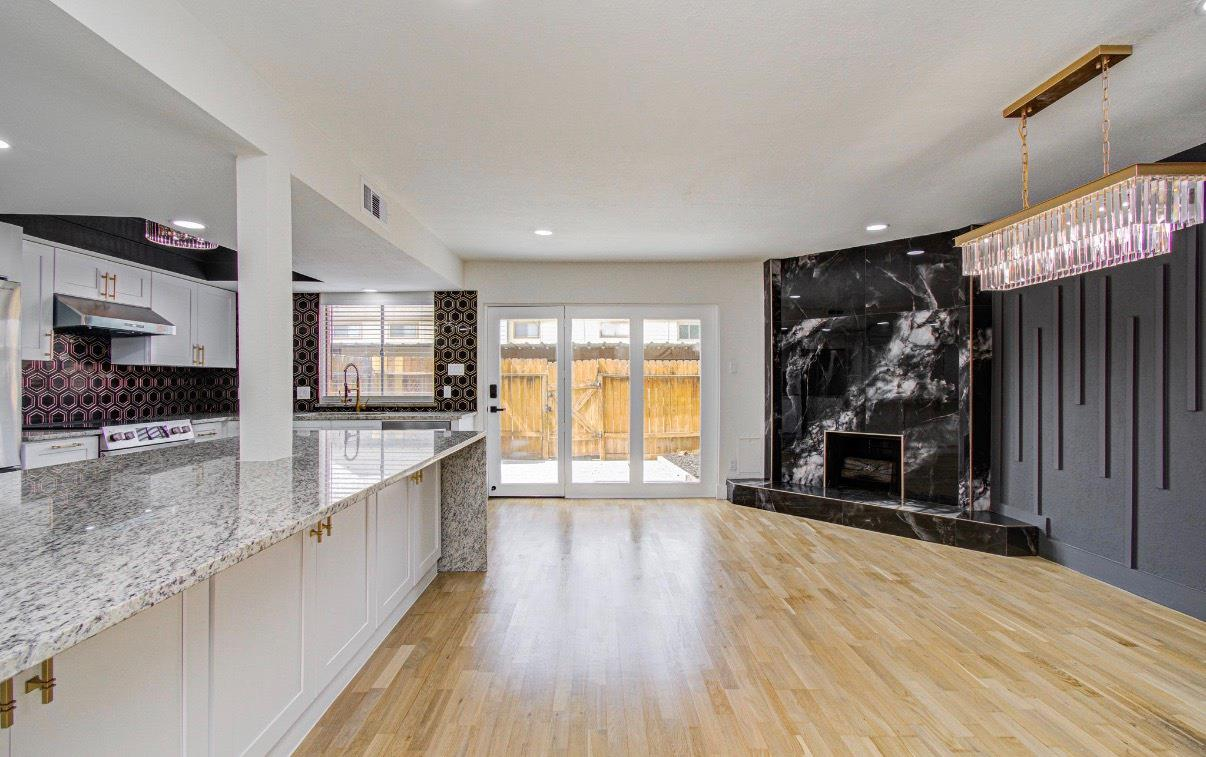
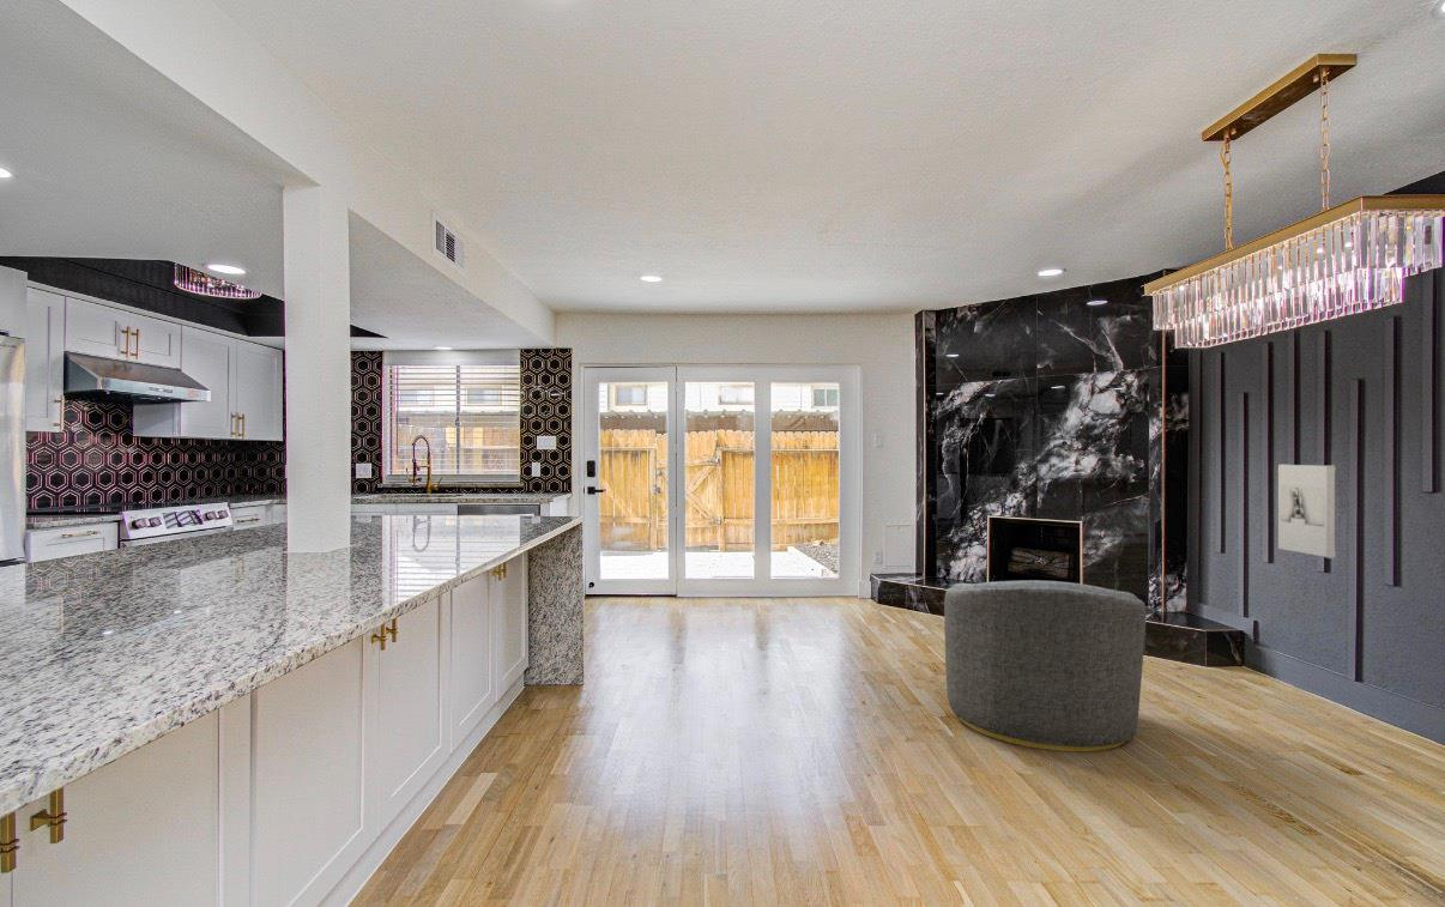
+ armchair (1041, 647)
+ wall sculpture (1305, 509)
